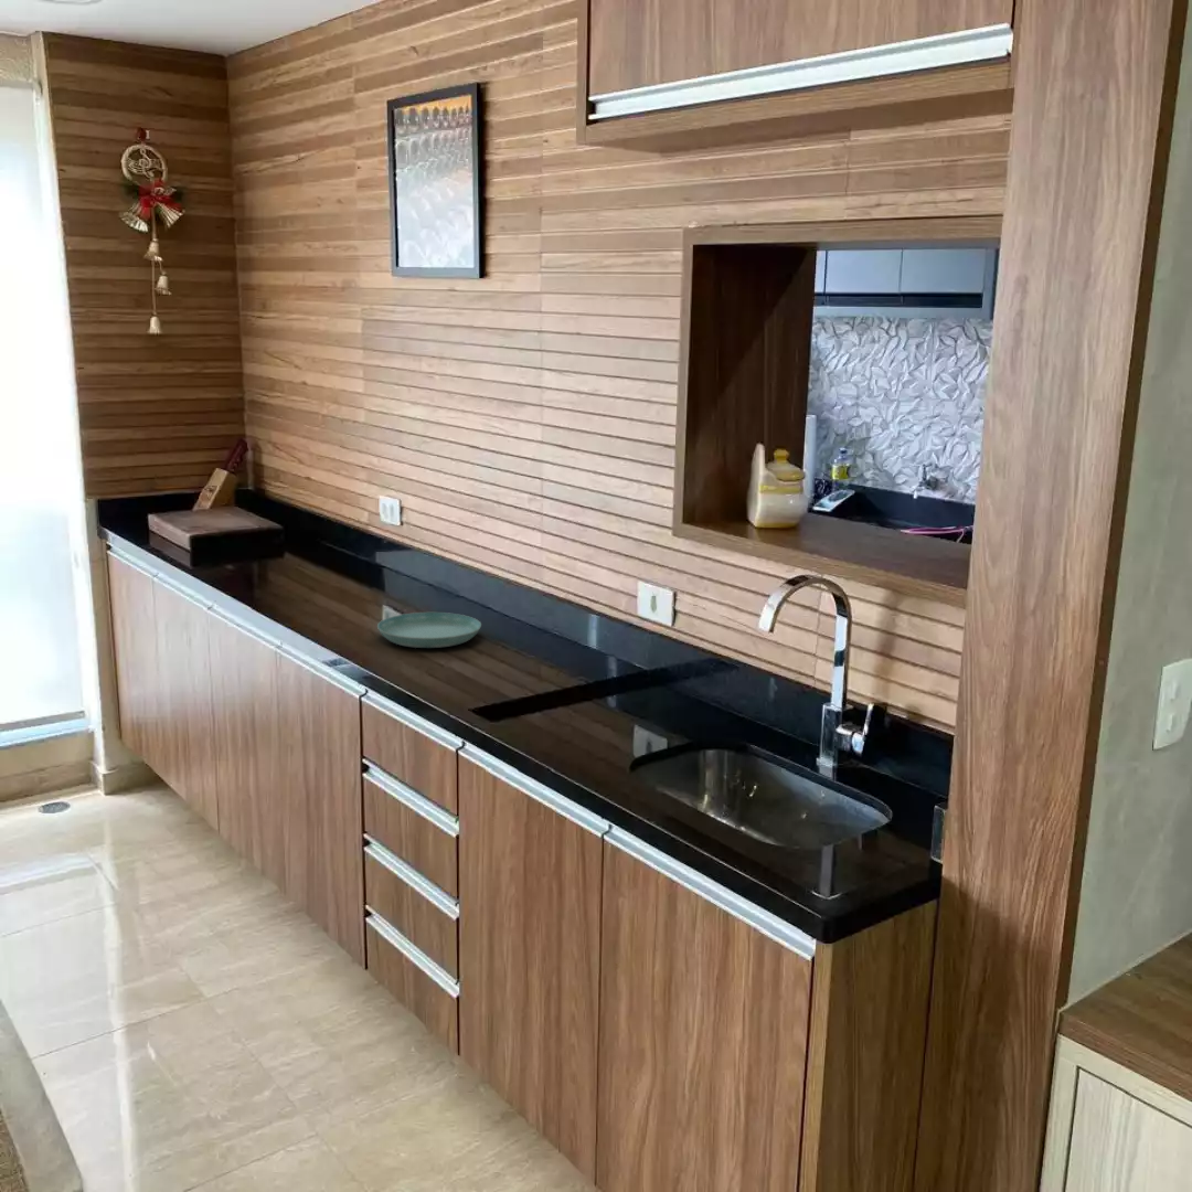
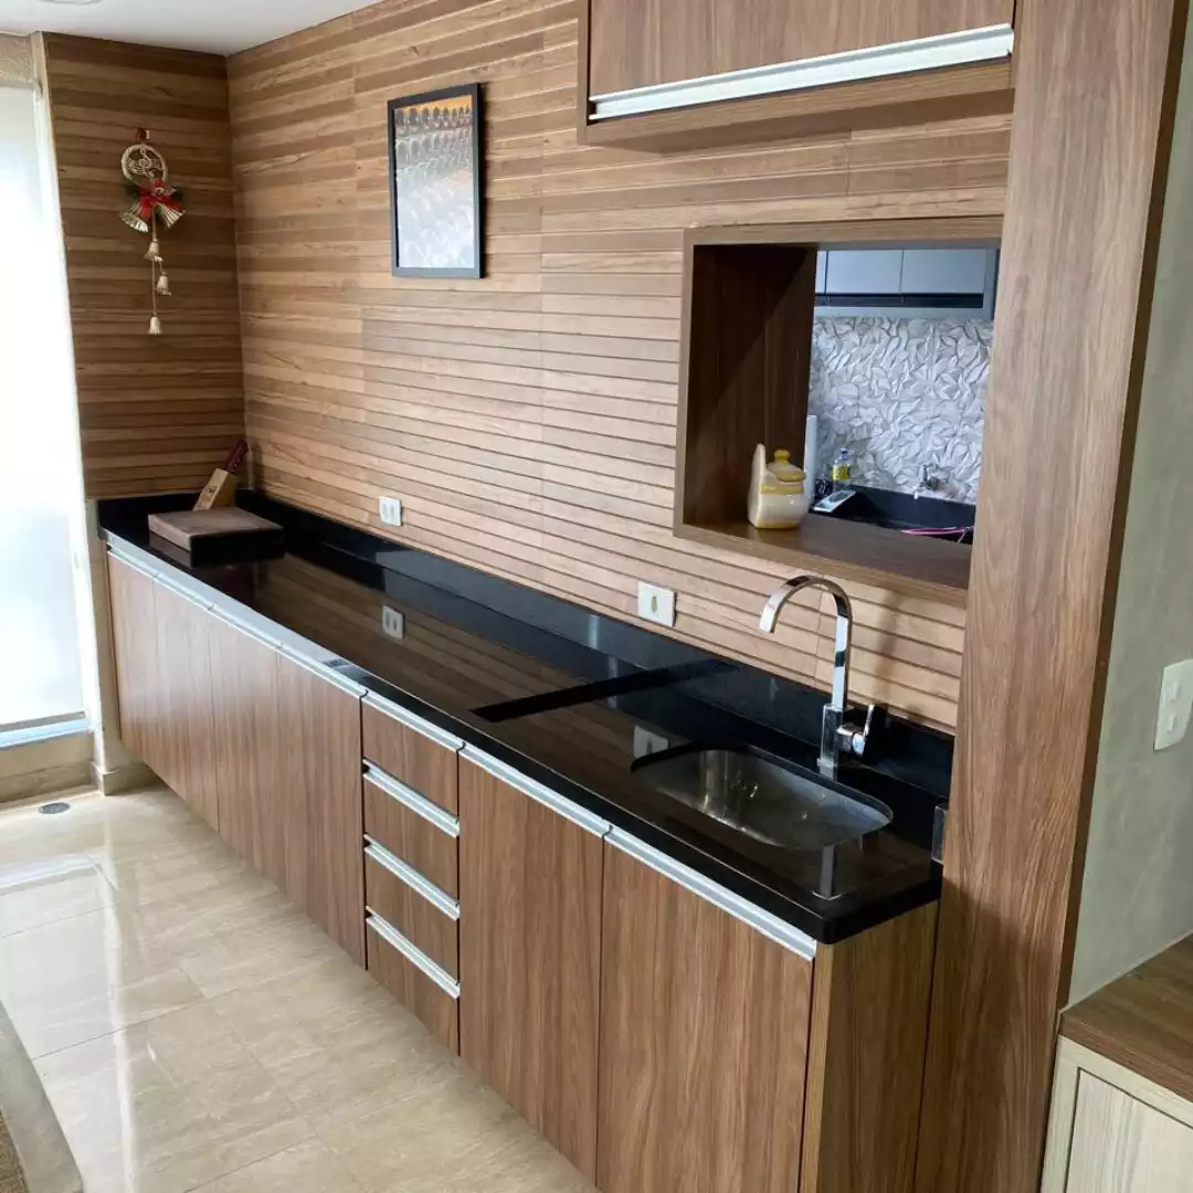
- saucer (429, 630)
